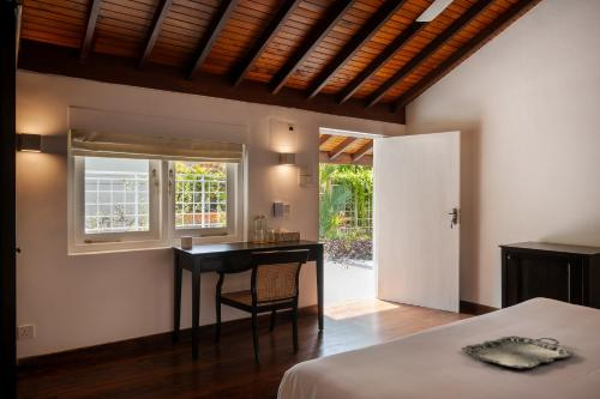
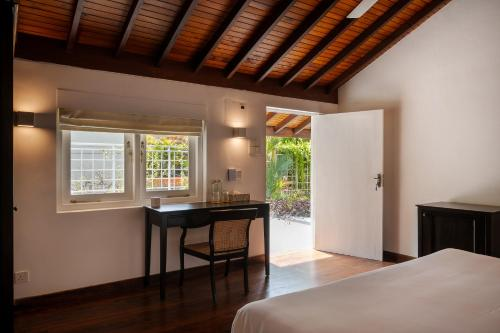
- serving tray (516, 350)
